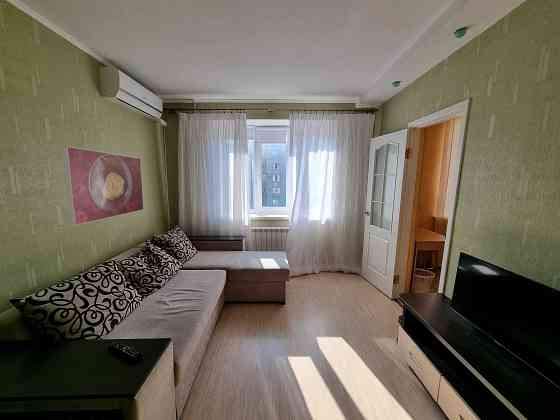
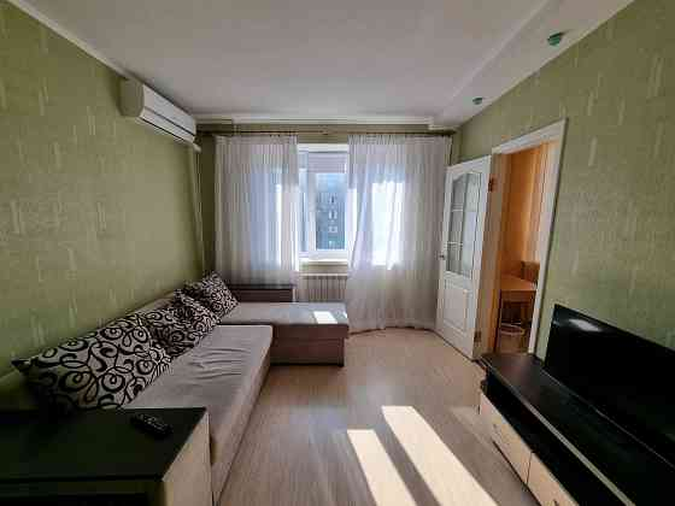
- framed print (112, 185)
